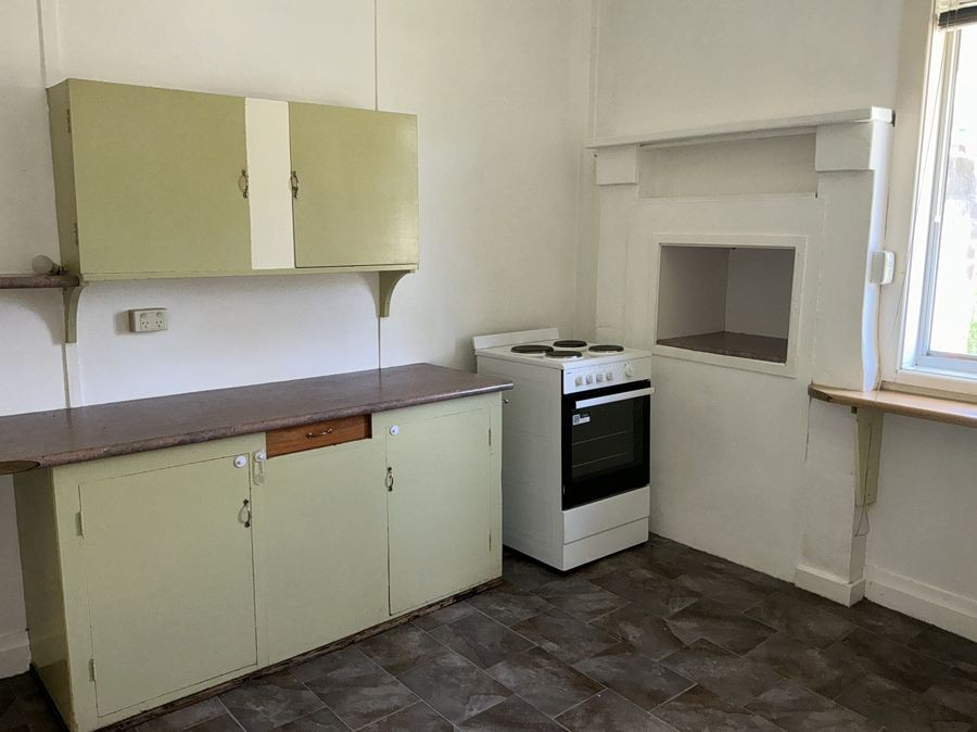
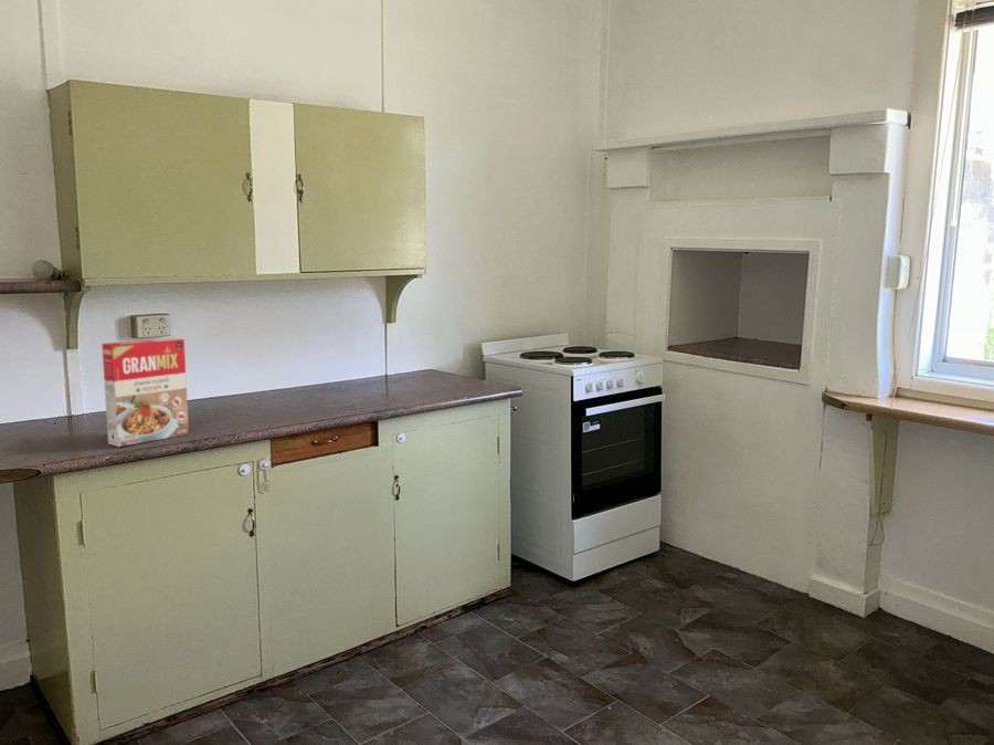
+ cereal box (147, 390)
